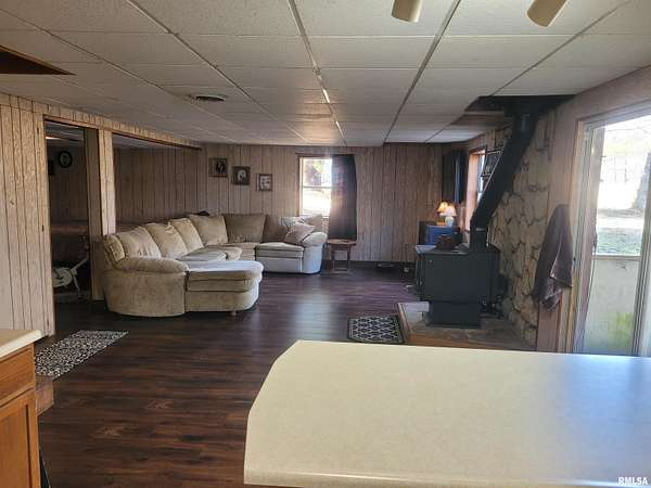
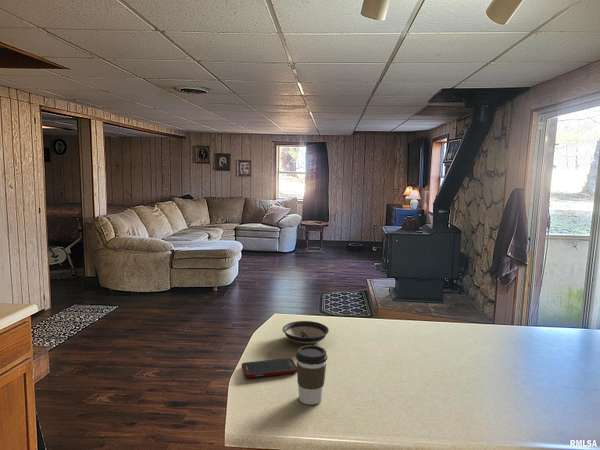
+ saucer (305, 334)
+ cell phone (269, 367)
+ coffee cup (311, 374)
